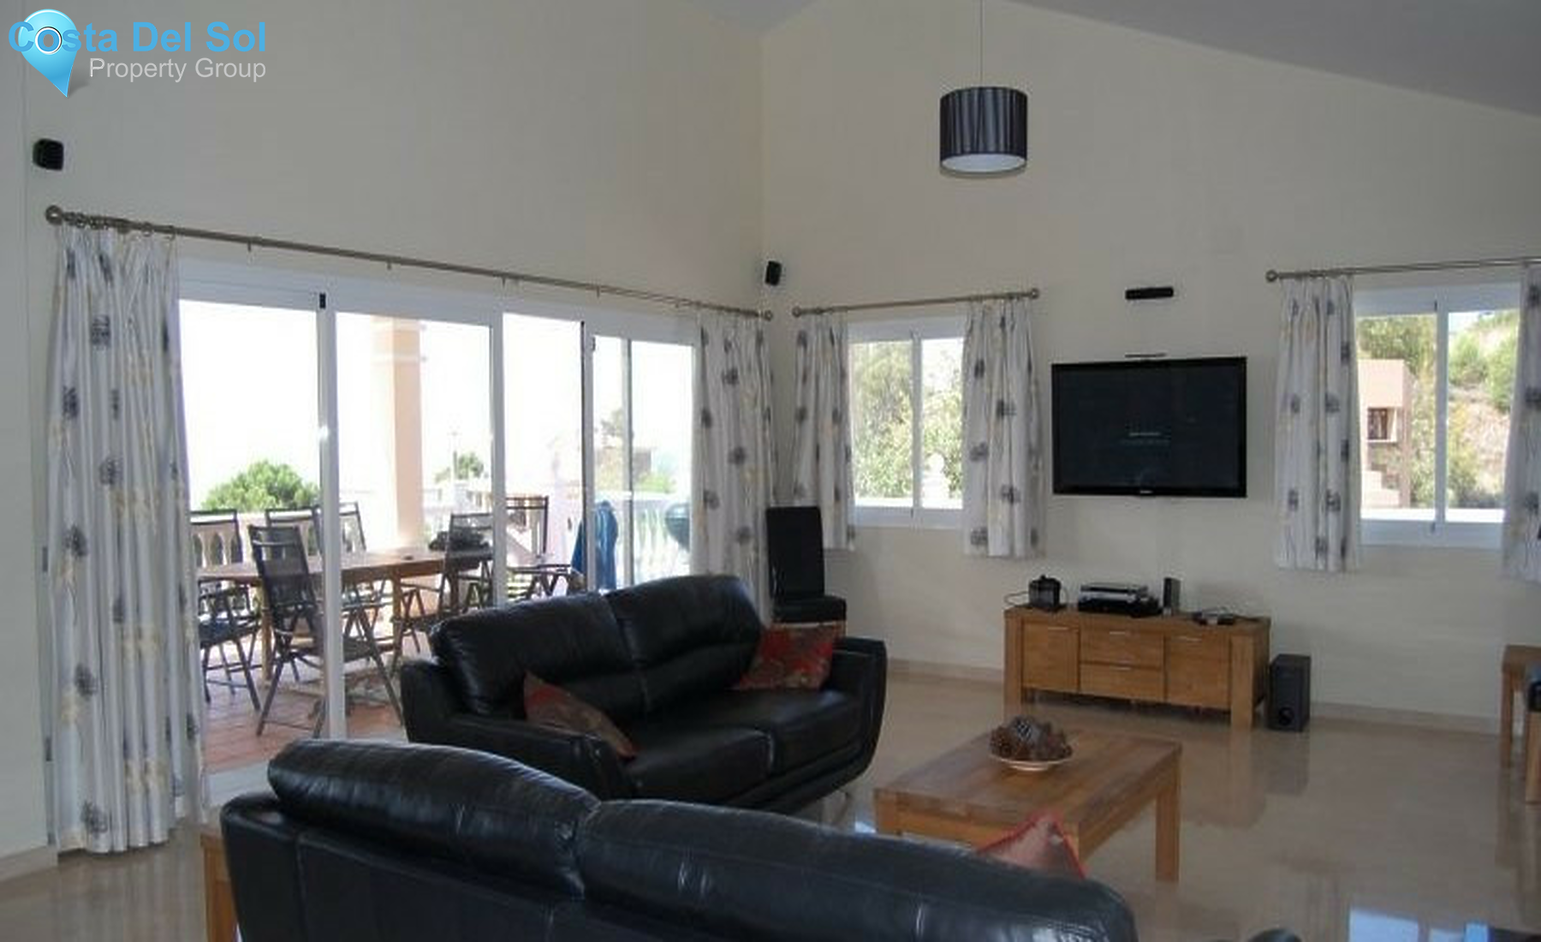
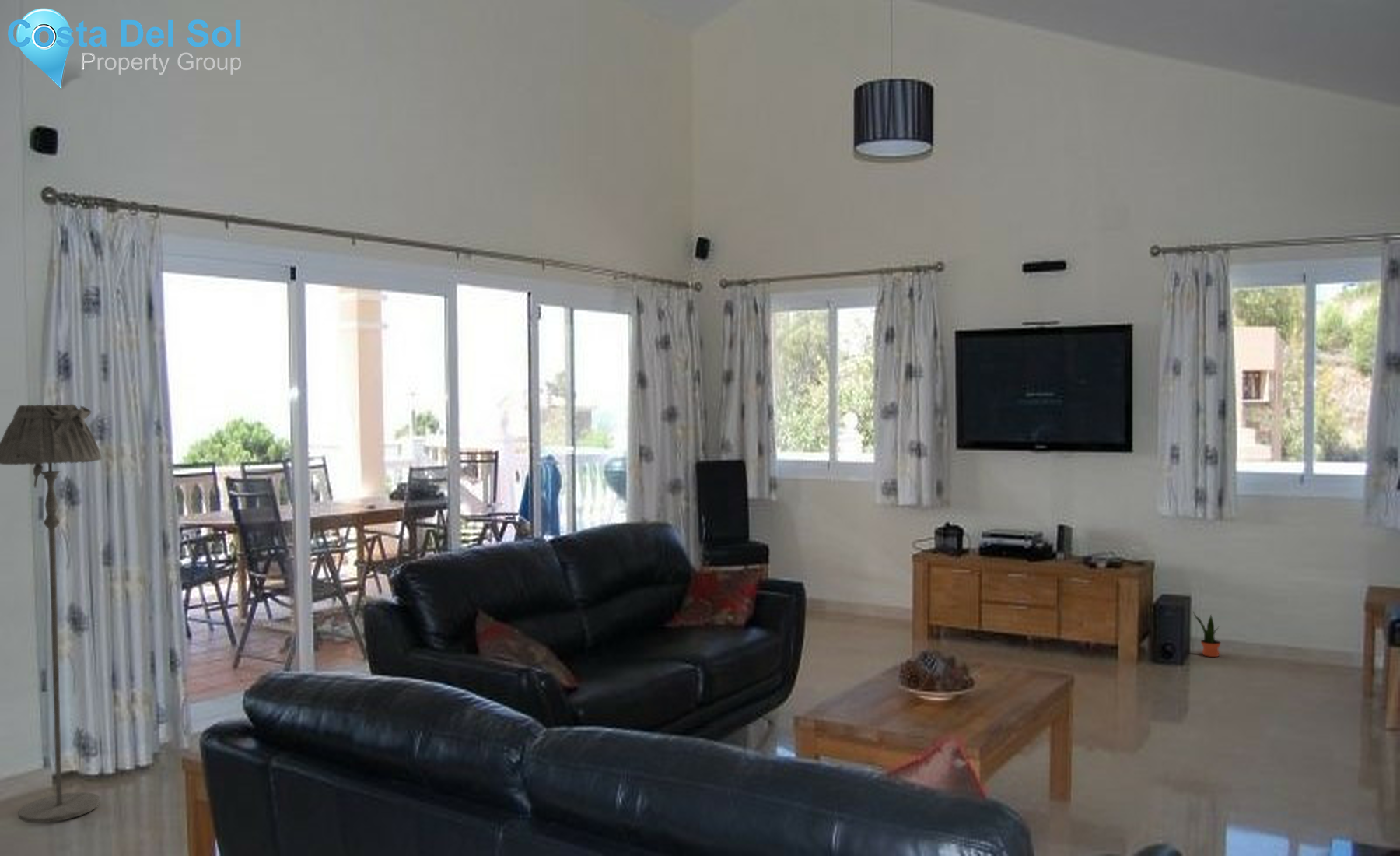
+ potted plant (1206, 633)
+ floor lamp (53, 608)
